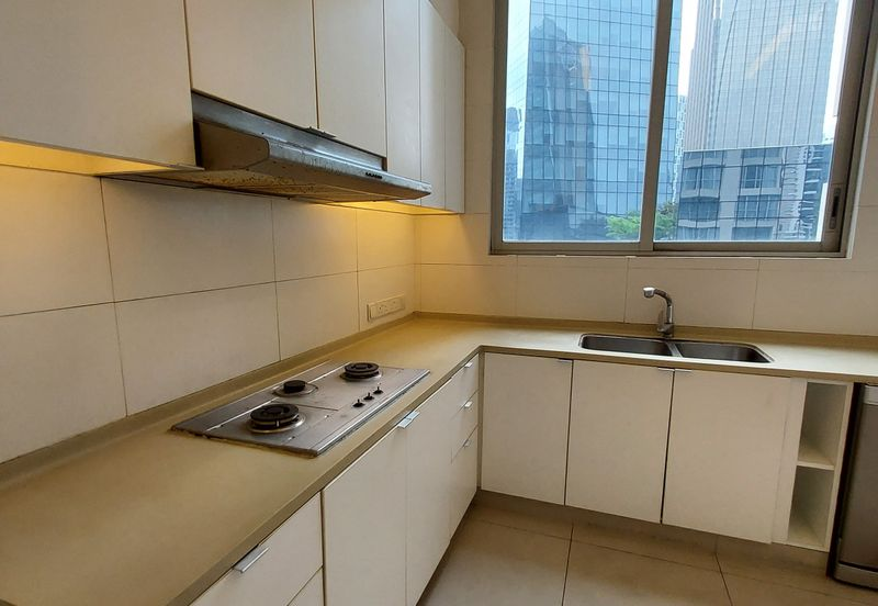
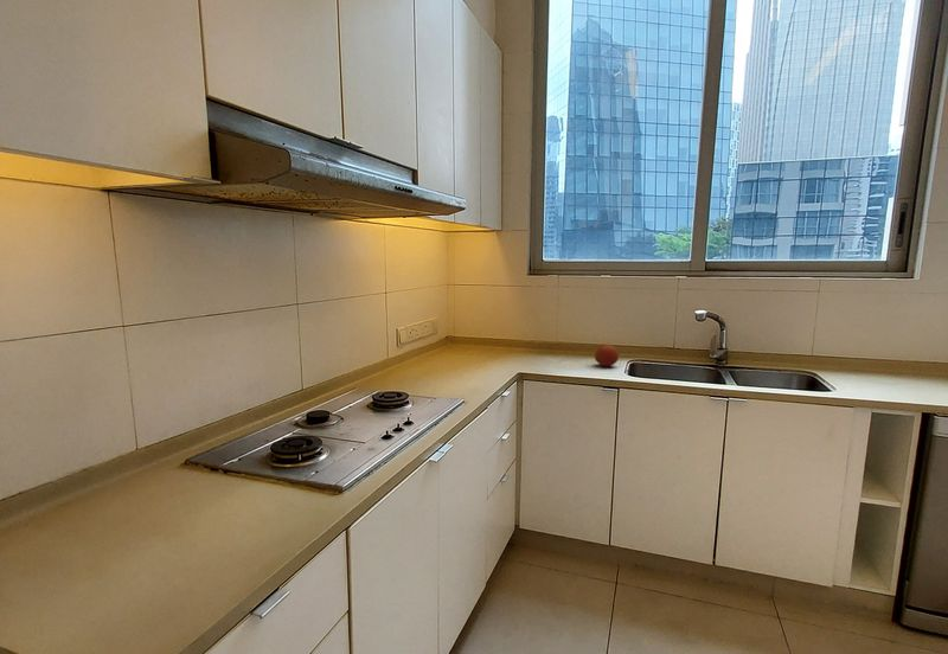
+ fruit (606, 354)
